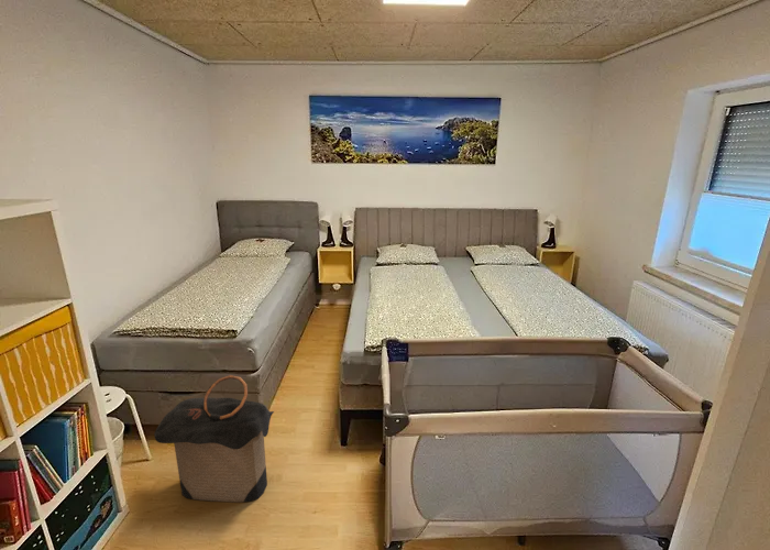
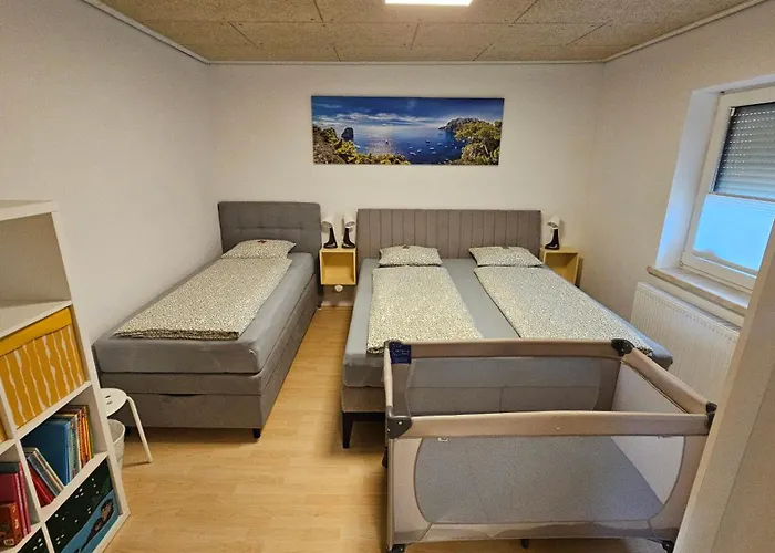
- laundry hamper (217, 438)
